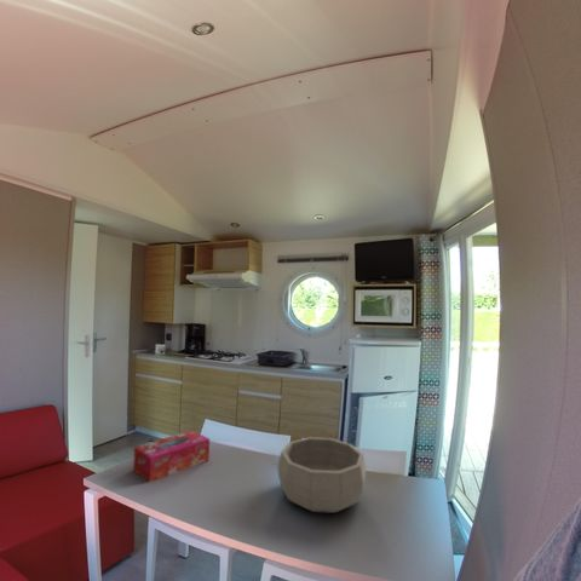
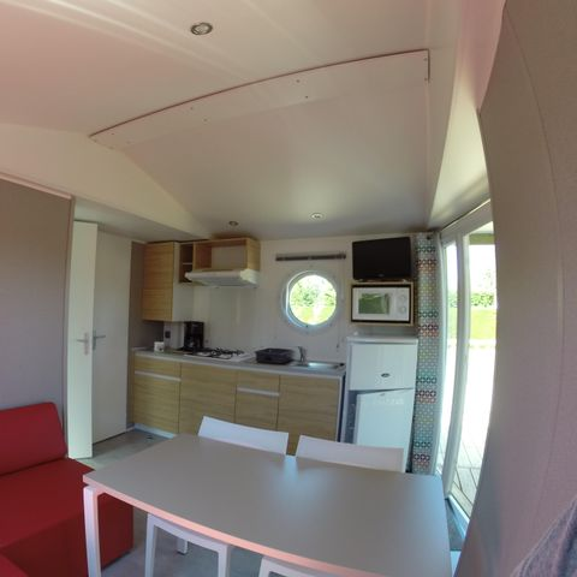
- tissue box (172, 453)
- decorative bowl (321, 473)
